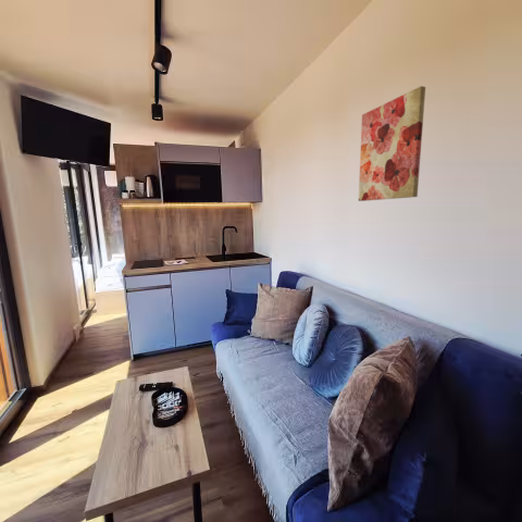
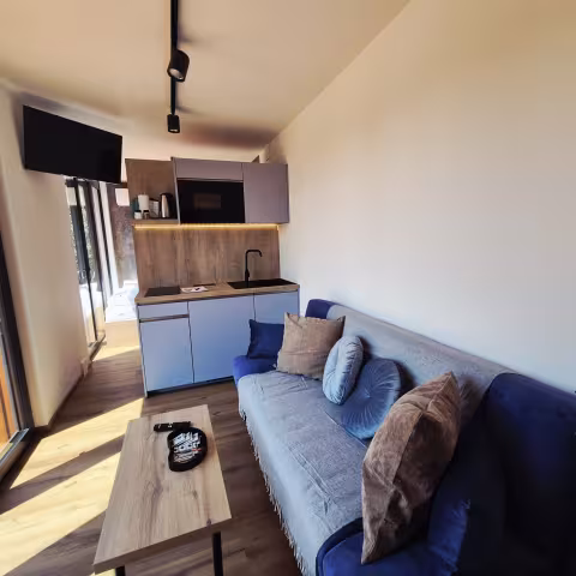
- wall art (387, 151)
